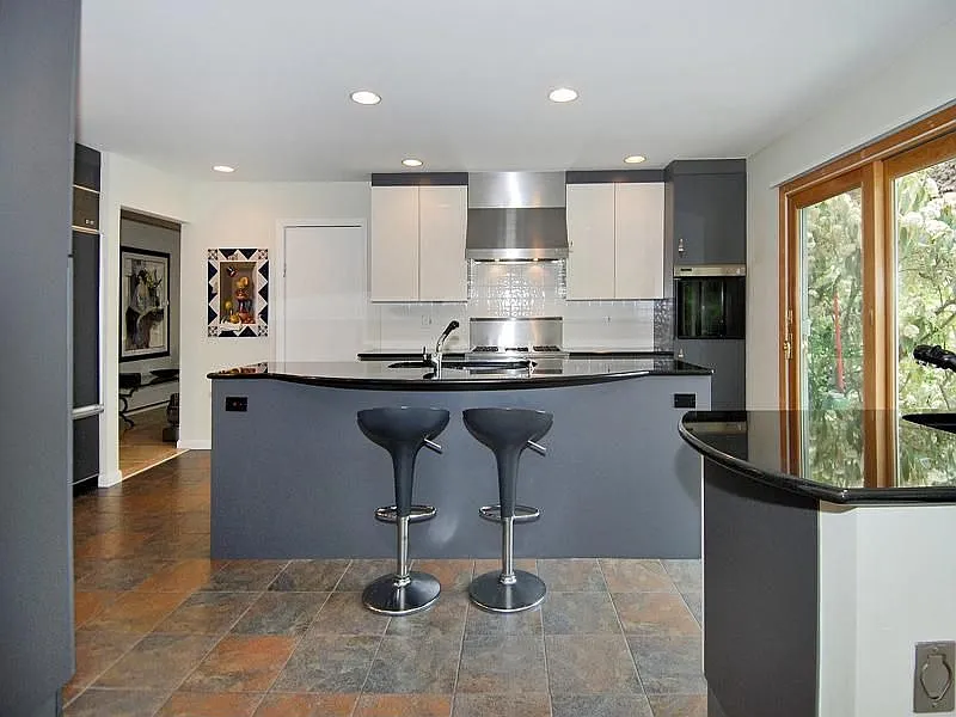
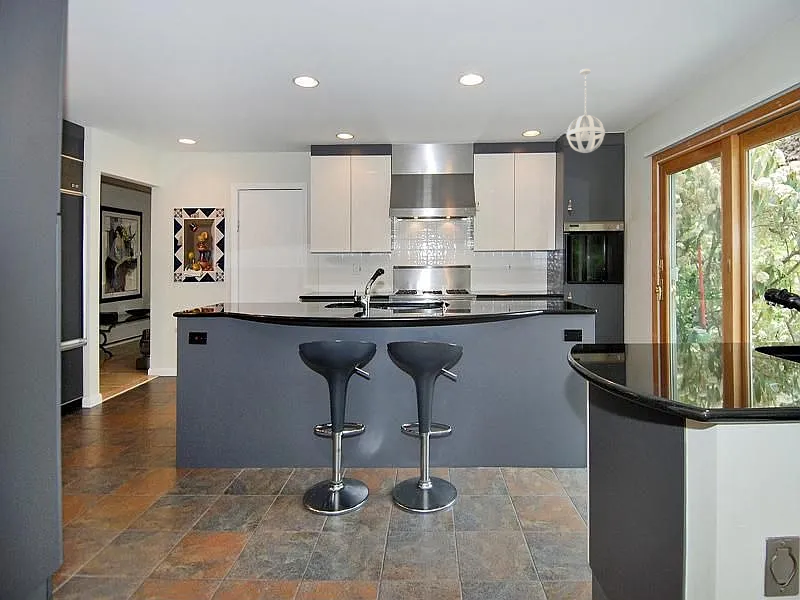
+ pendant light (585, 112)
